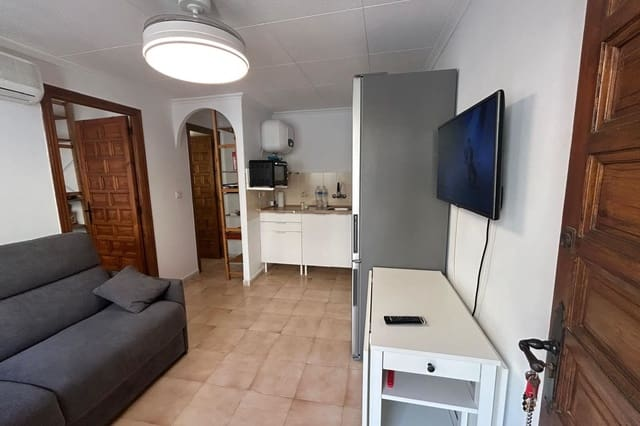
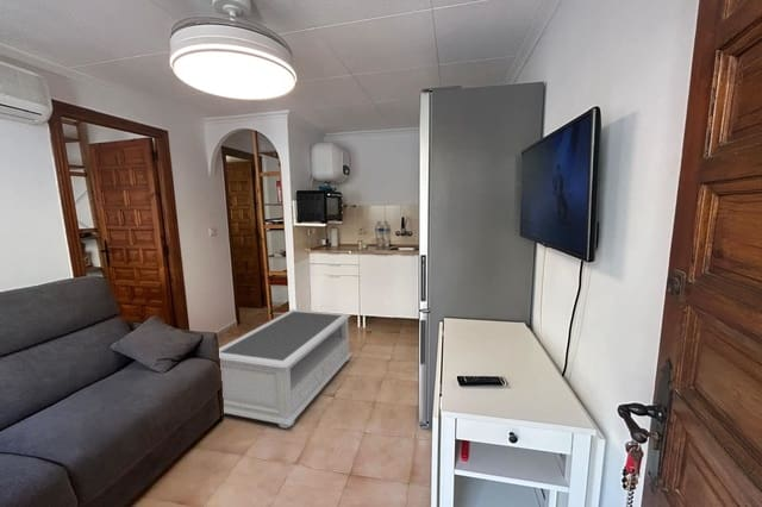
+ coffee table (291, 356)
